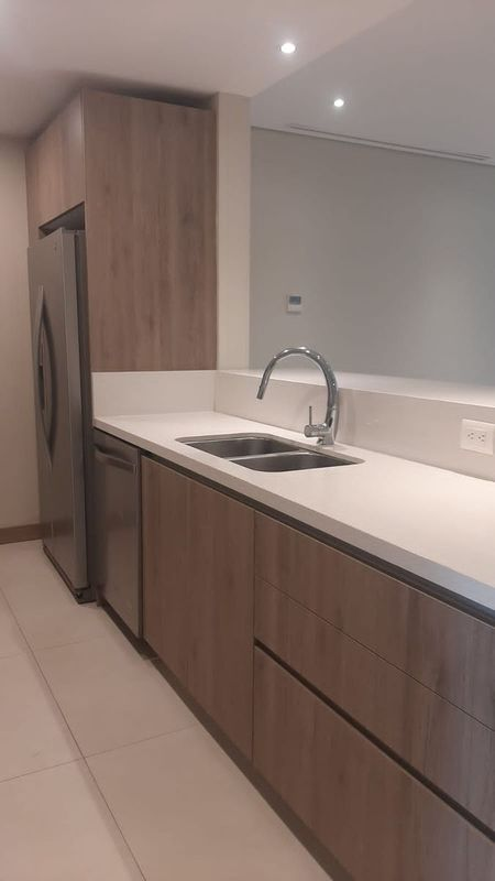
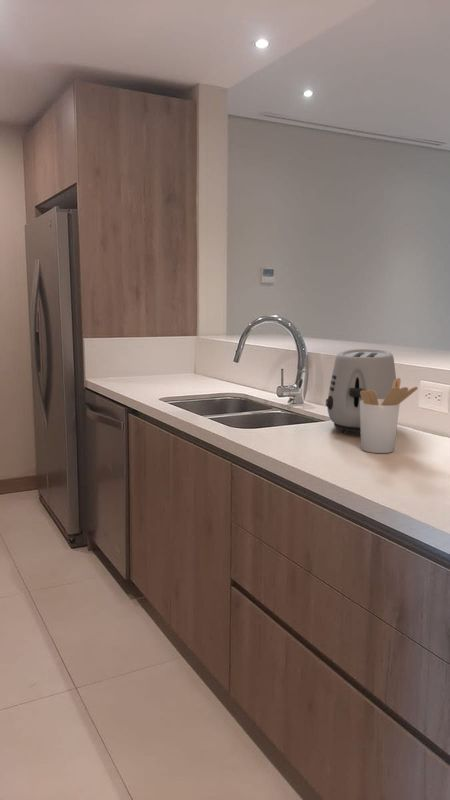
+ toaster (362, 390)
+ utensil holder (386, 416)
